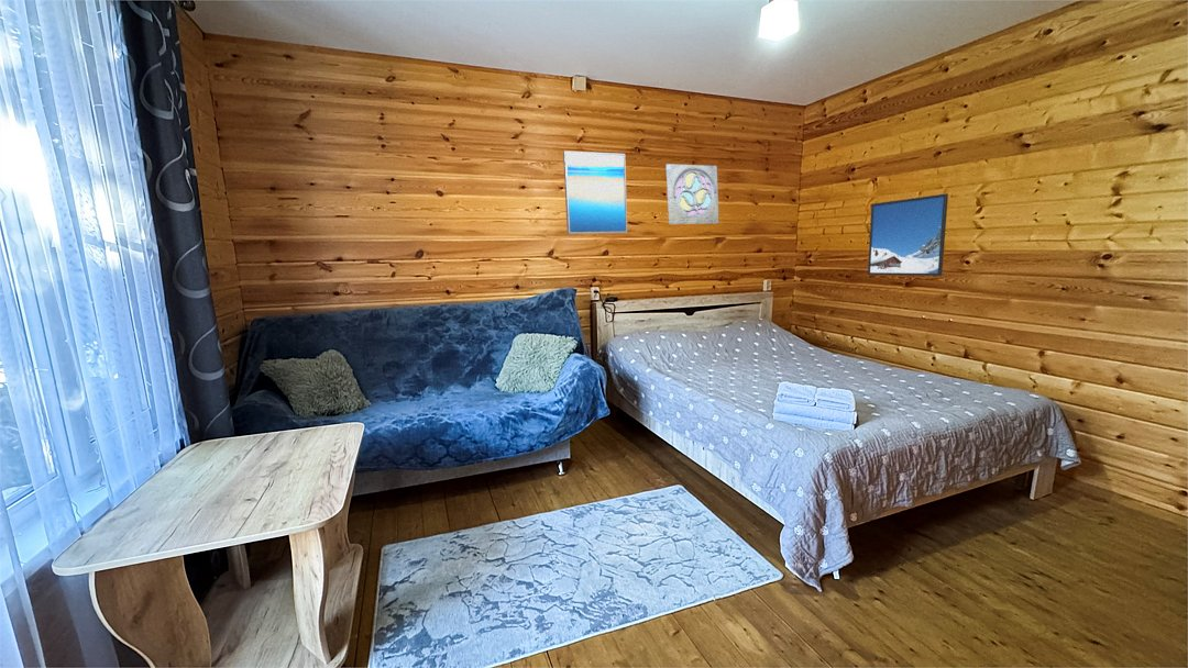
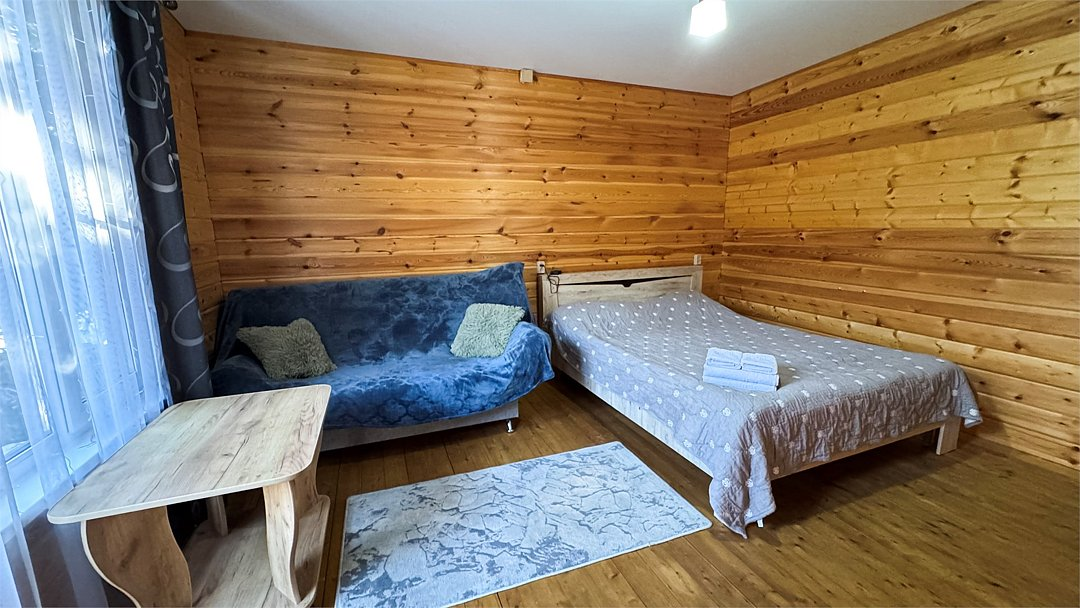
- wall art (596, 193)
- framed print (904, 237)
- wall ornament (692, 194)
